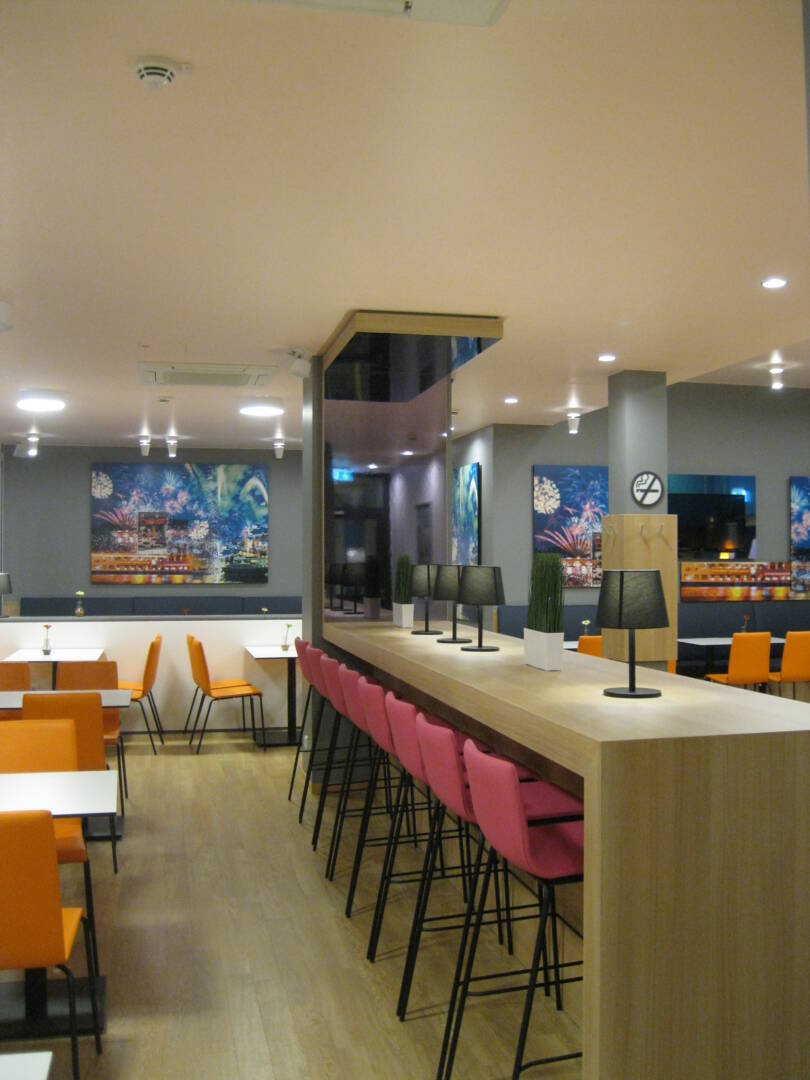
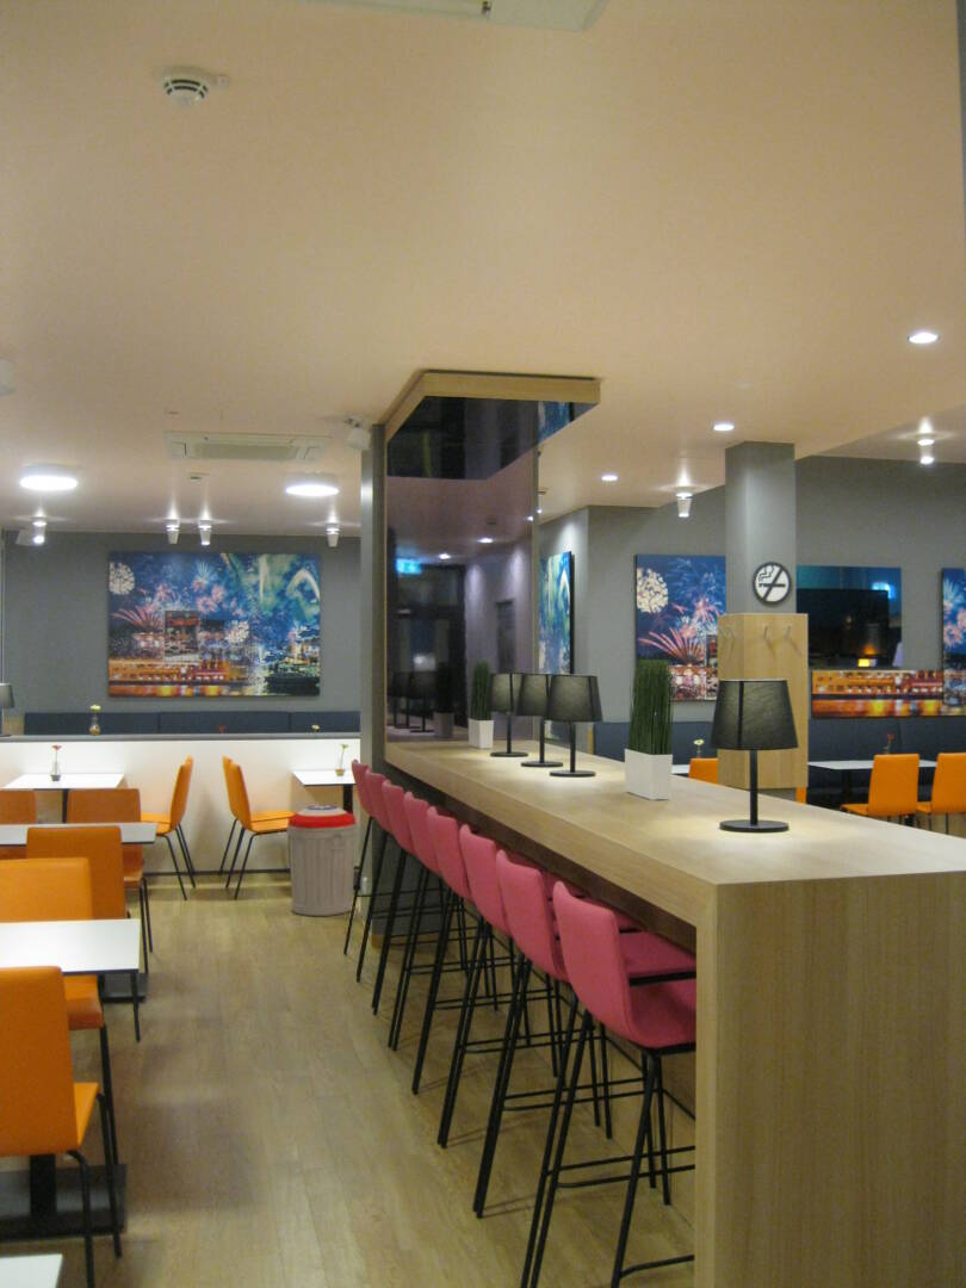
+ trash can (322, 857)
